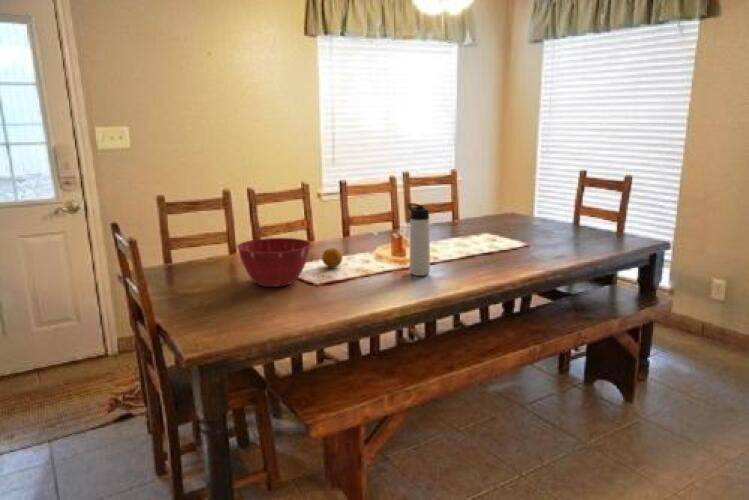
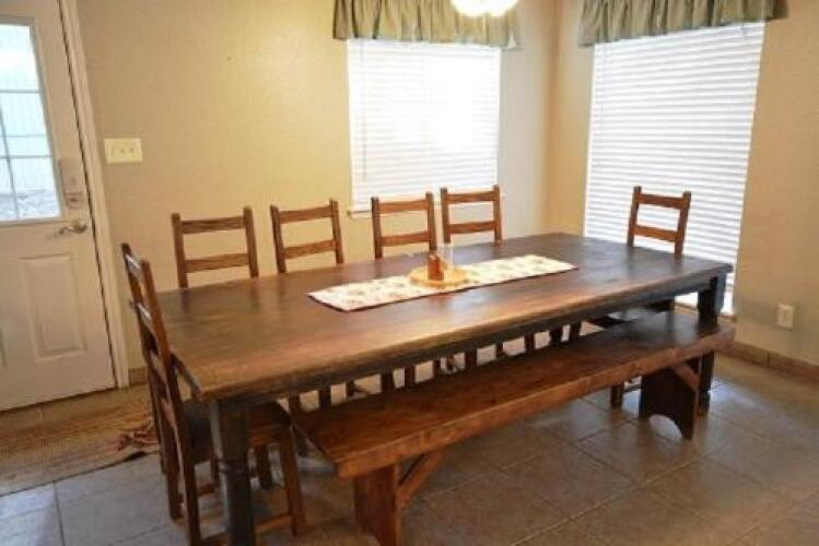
- fruit (332, 257)
- mixing bowl (275, 263)
- thermos bottle (417, 239)
